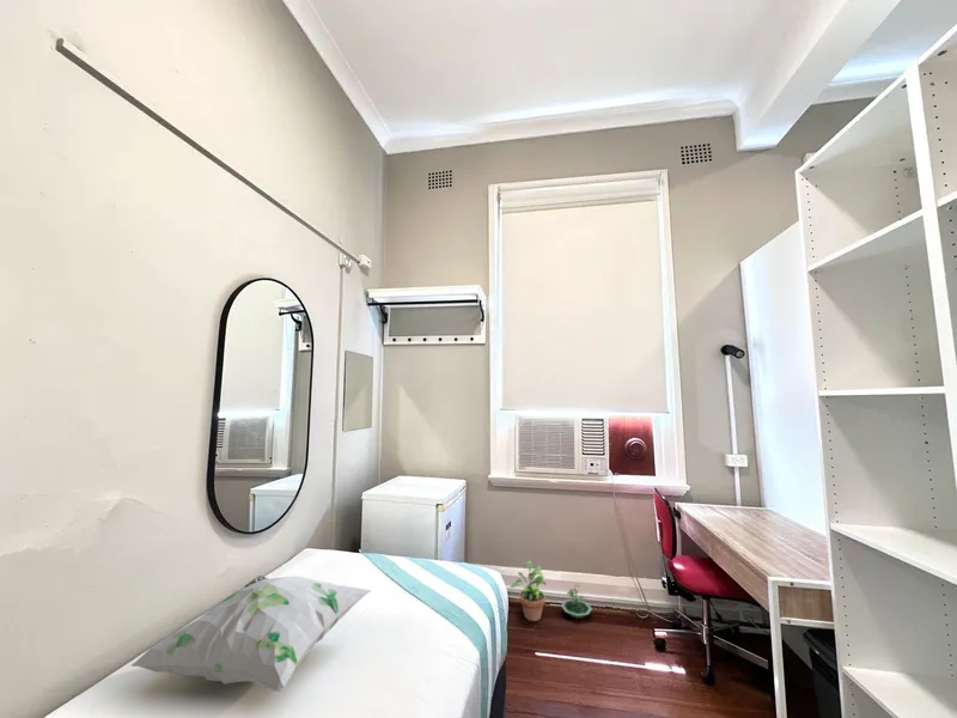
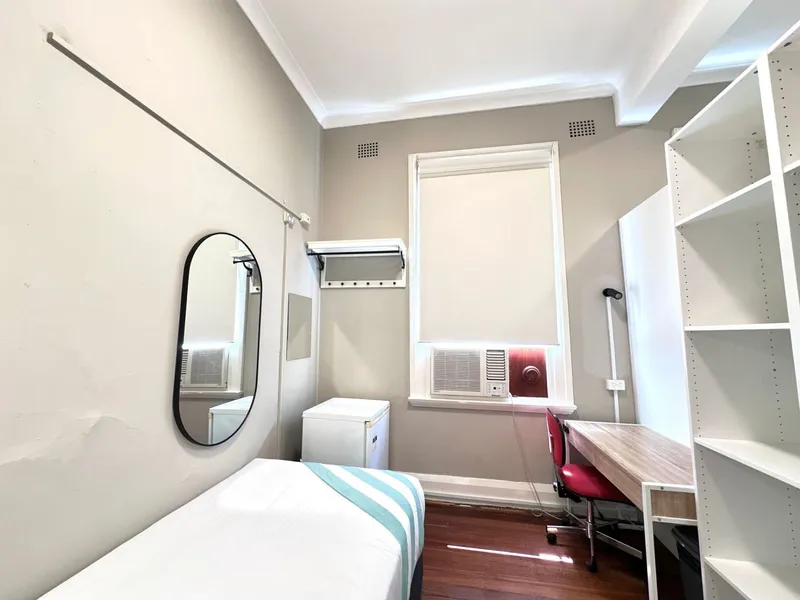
- decorative pillow (267, 620)
- terrarium (575, 590)
- potted plant (529, 589)
